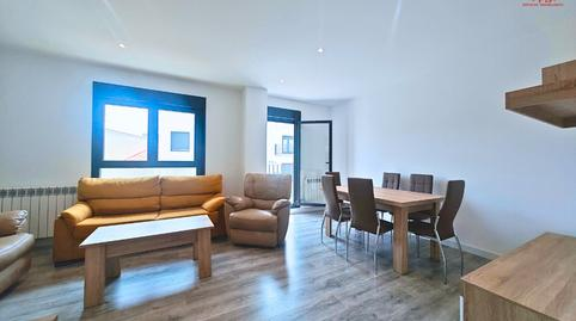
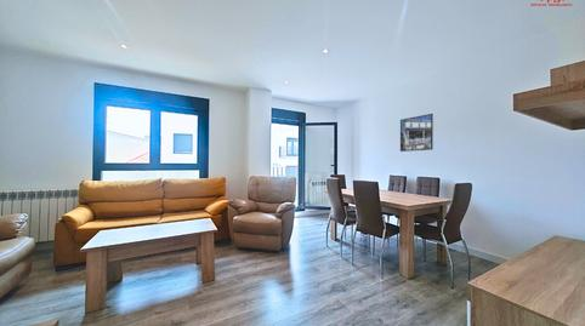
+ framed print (415, 133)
